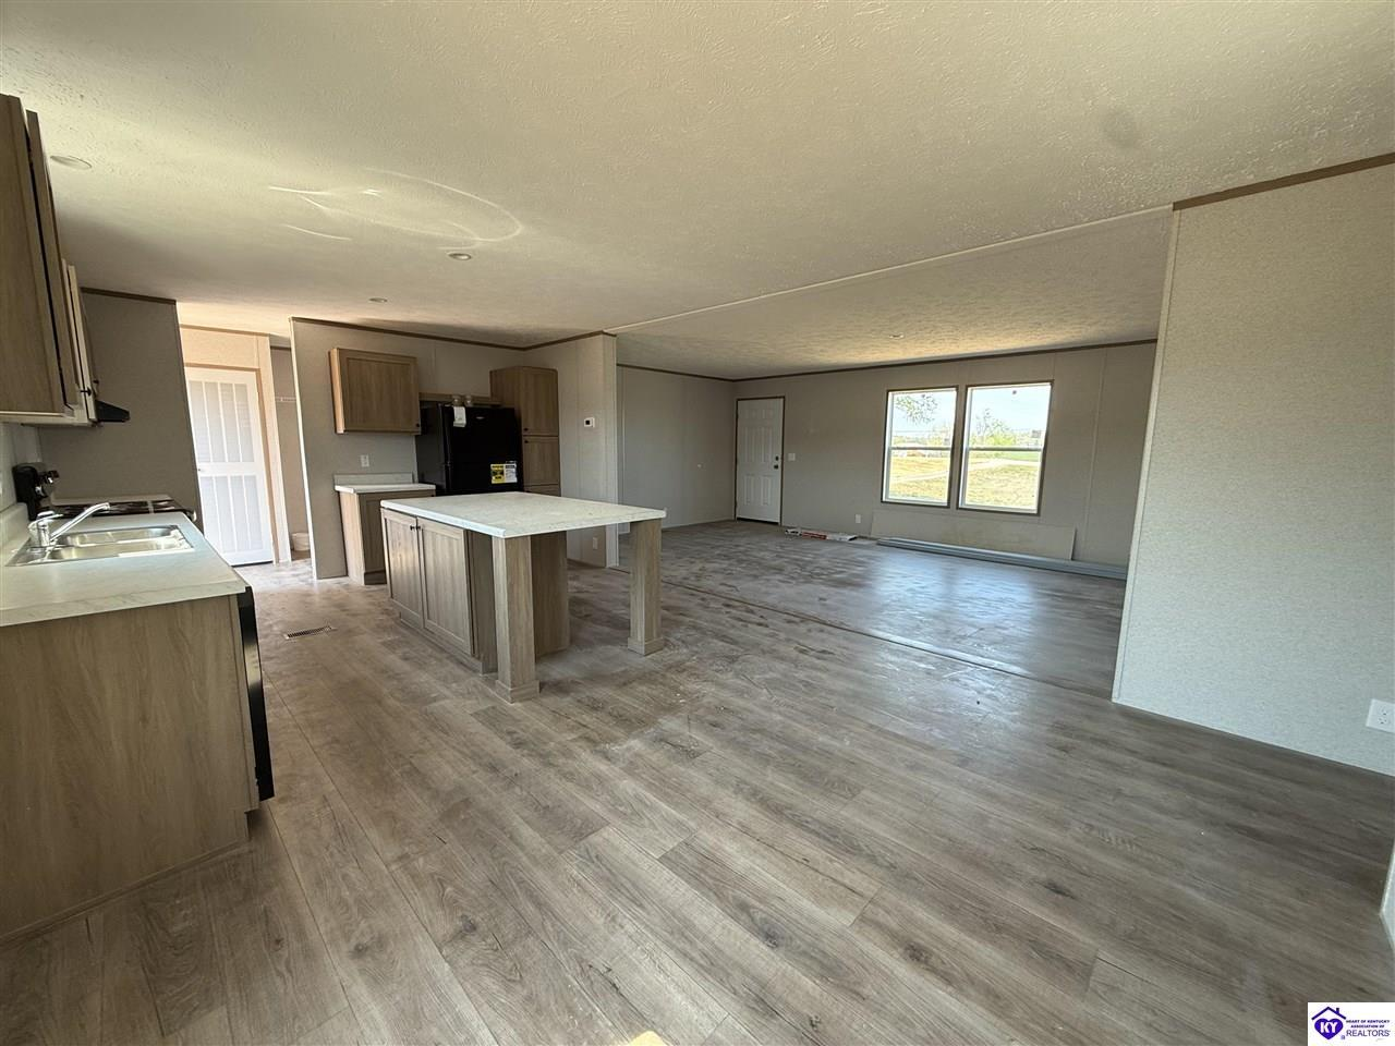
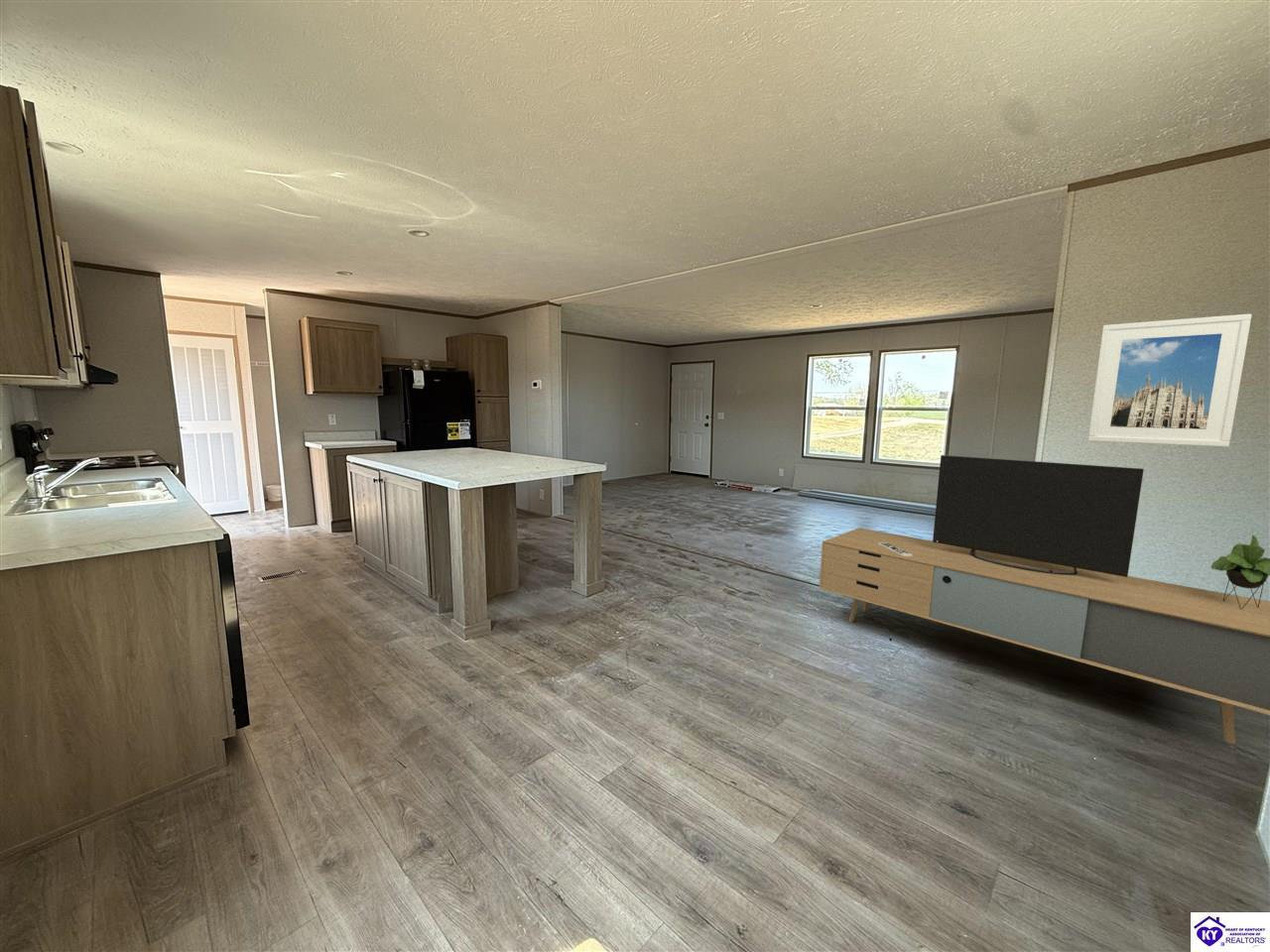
+ media console (1016, 564)
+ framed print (1162, 383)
